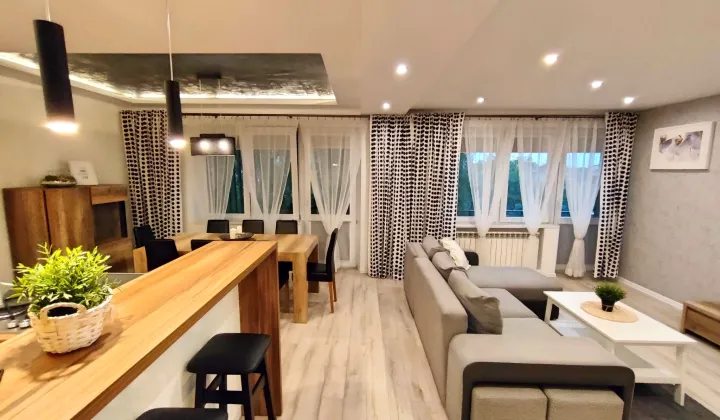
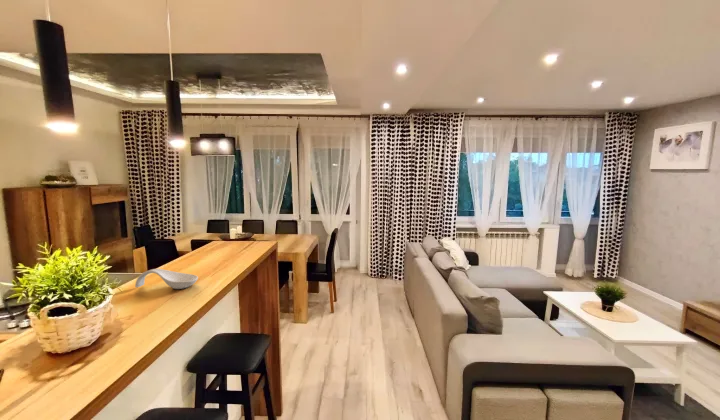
+ spoon rest (167, 278)
